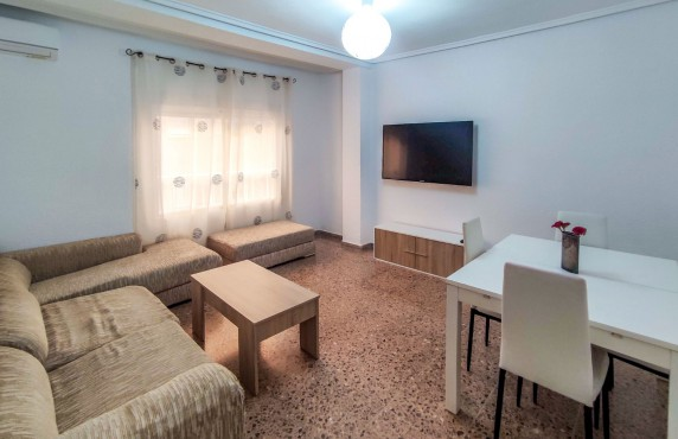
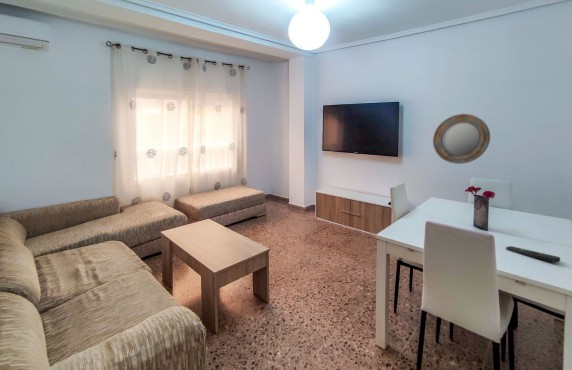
+ home mirror (459, 139)
+ remote control (531, 253)
